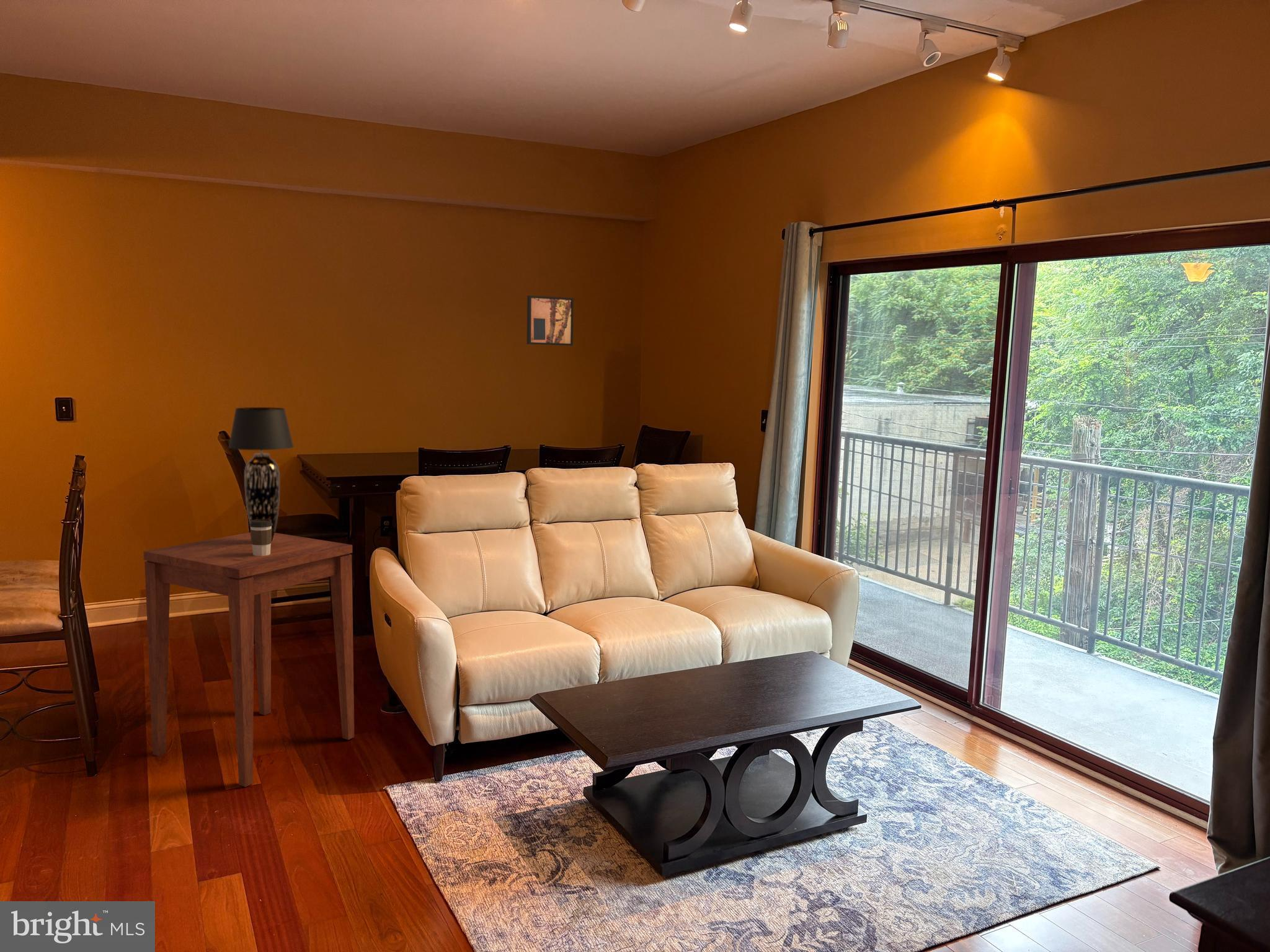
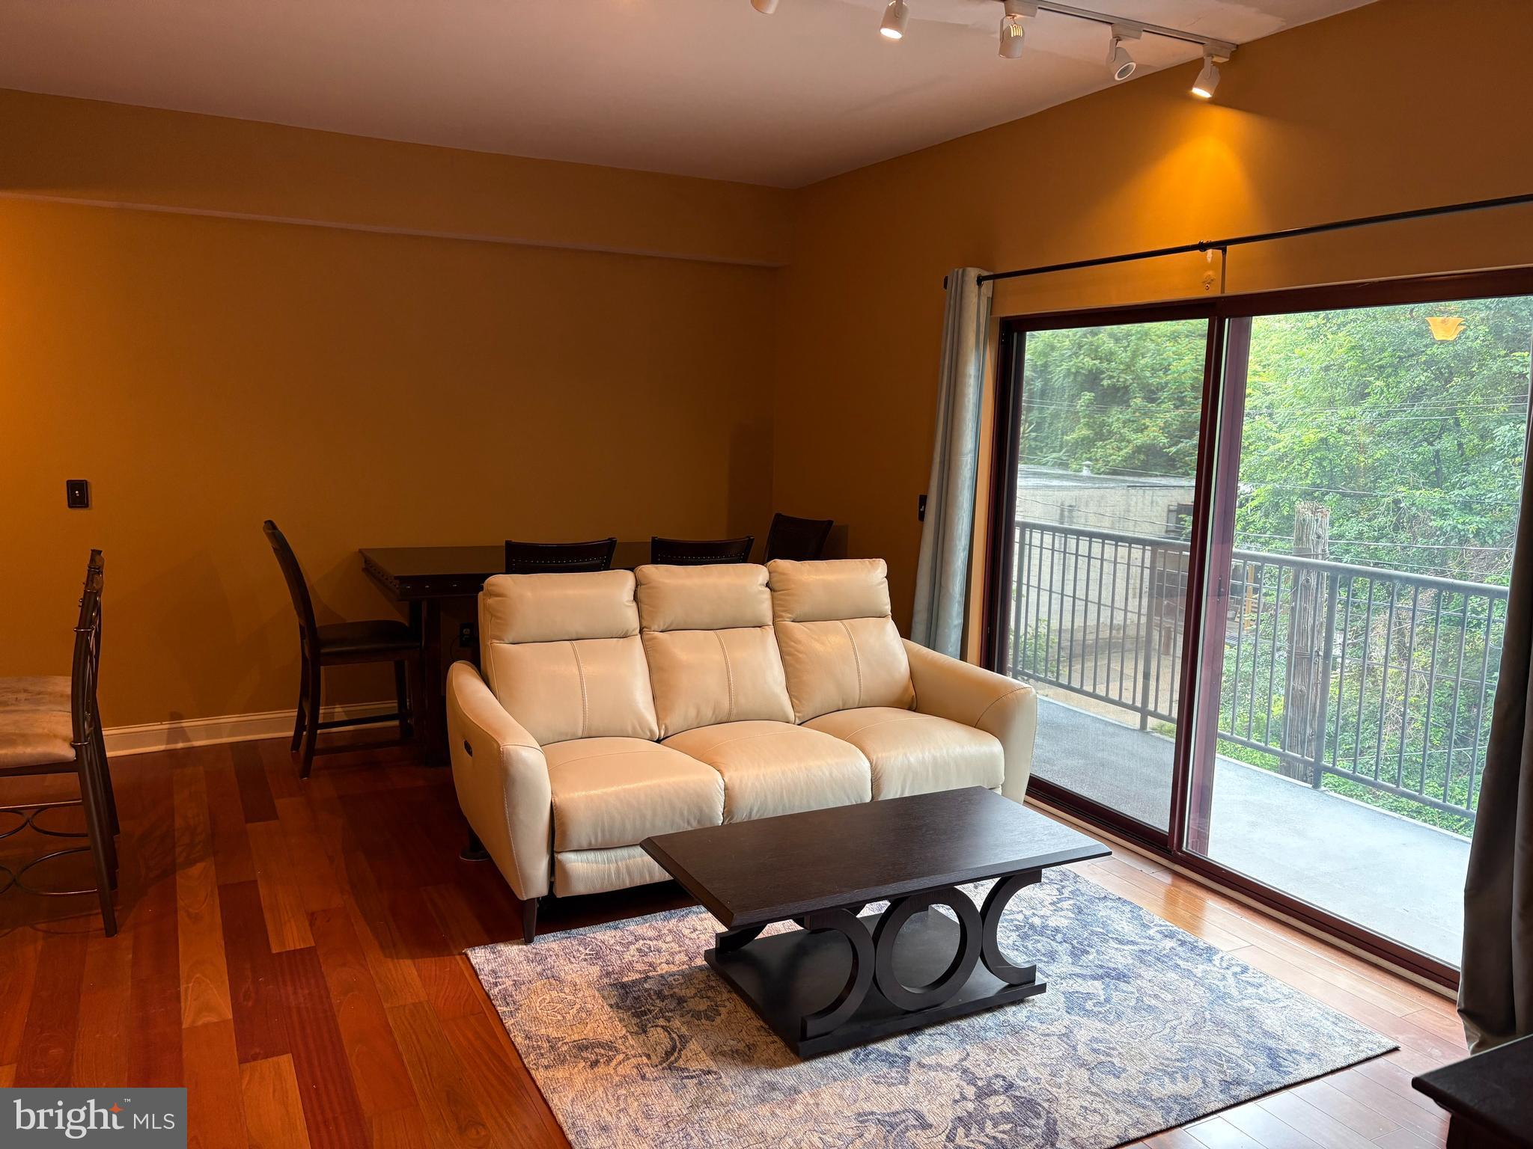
- coffee cup (261, 537)
- side table (253, 648)
- wall art (550, 320)
- table lamp (262, 475)
